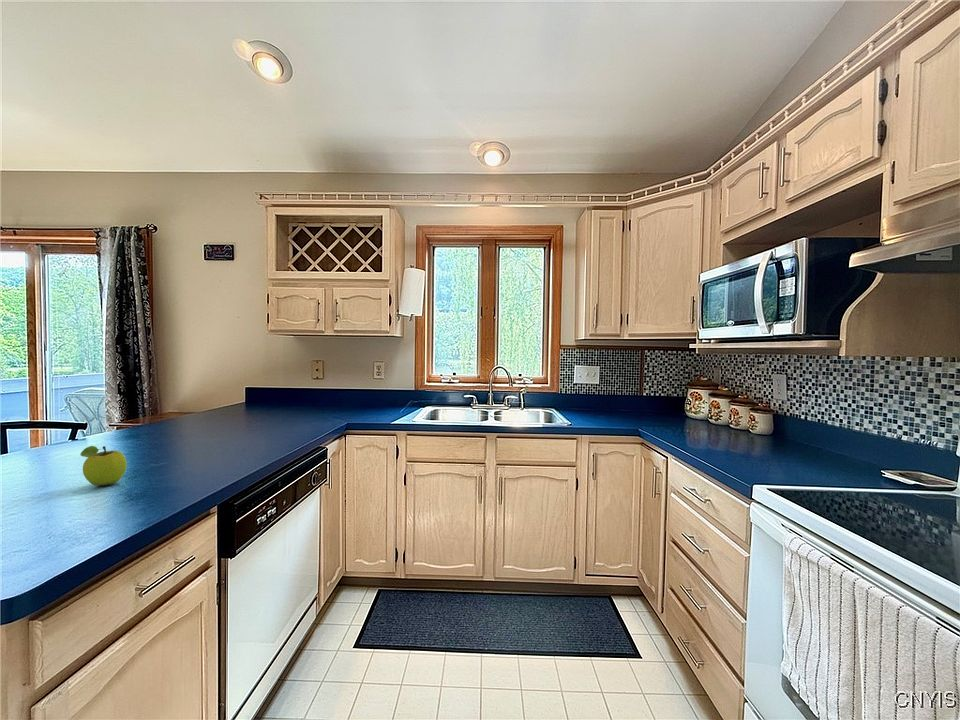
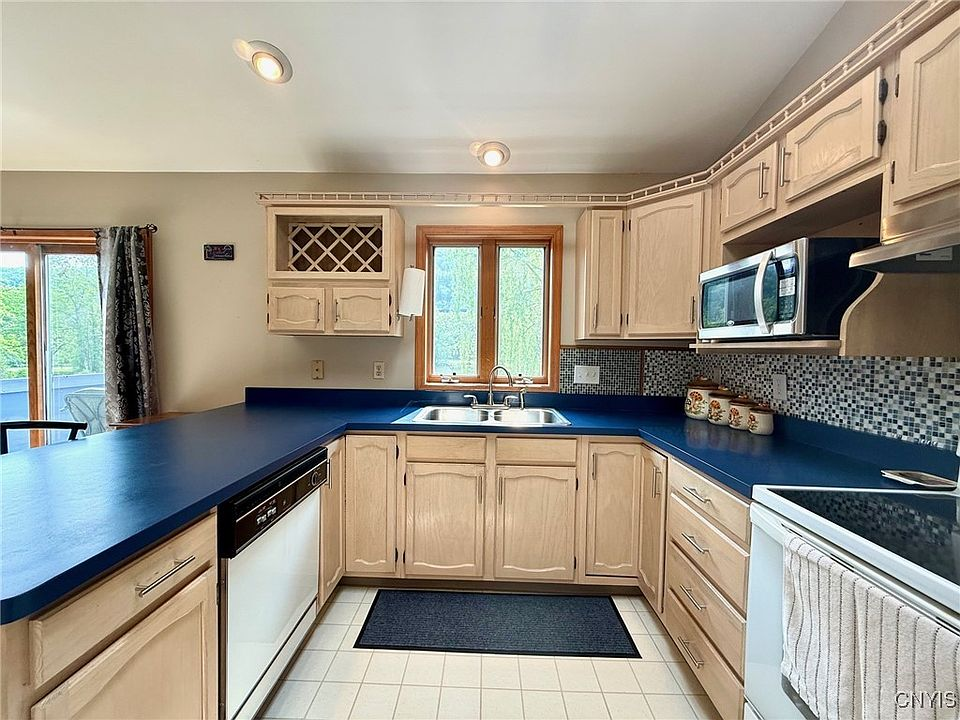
- fruit (102, 464)
